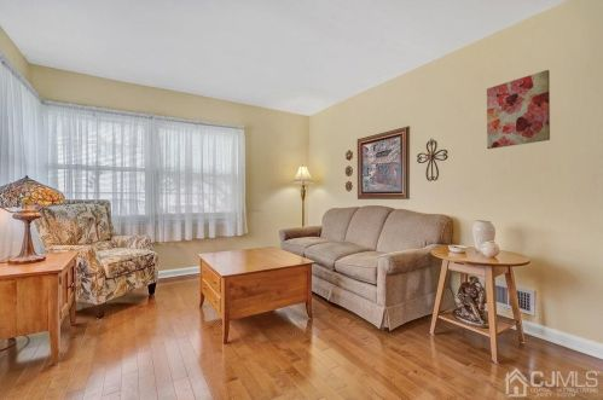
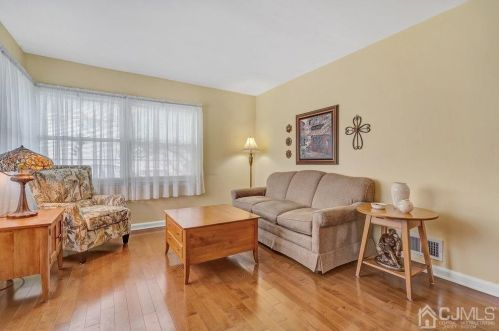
- wall art (515, 112)
